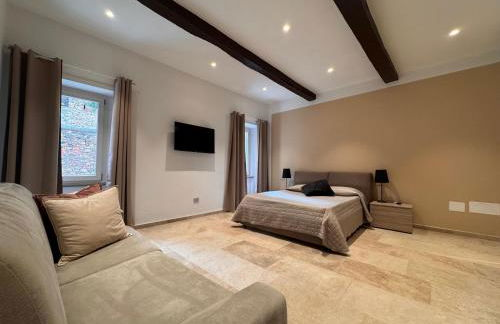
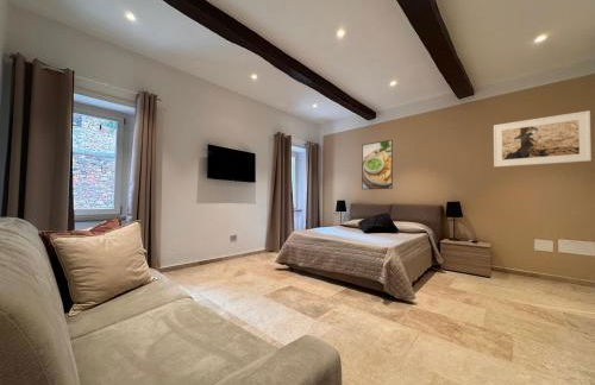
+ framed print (376, 165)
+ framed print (537, 140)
